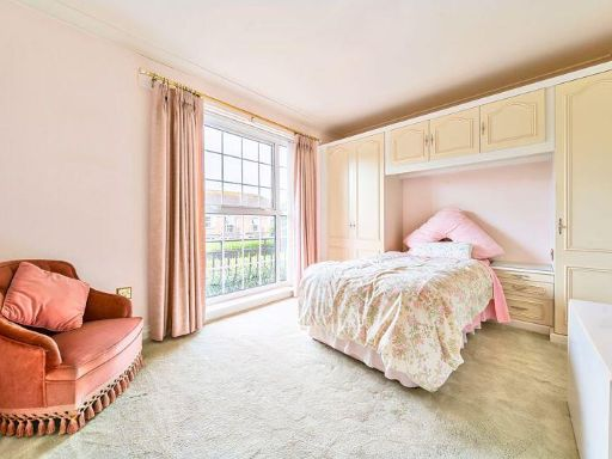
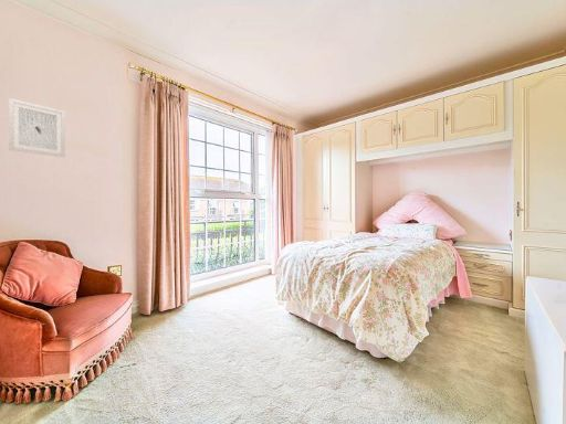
+ wall art (38, 129)
